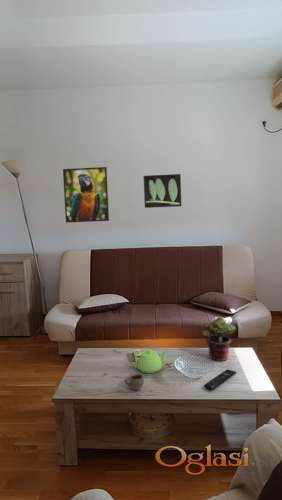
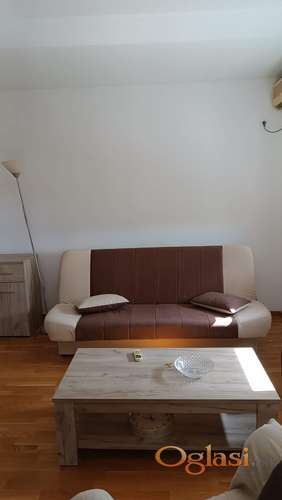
- teapot (151, 359)
- cup (134, 382)
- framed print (86, 195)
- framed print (162, 191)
- remote control (220, 379)
- potted plant (220, 336)
